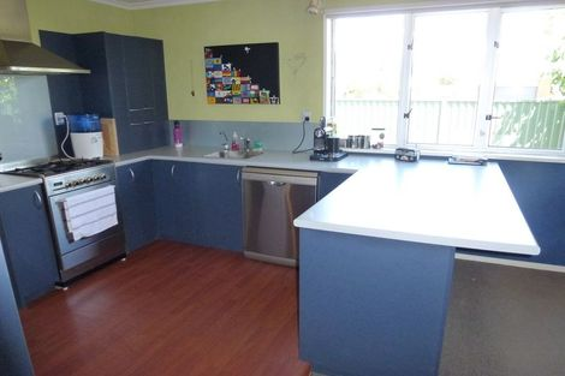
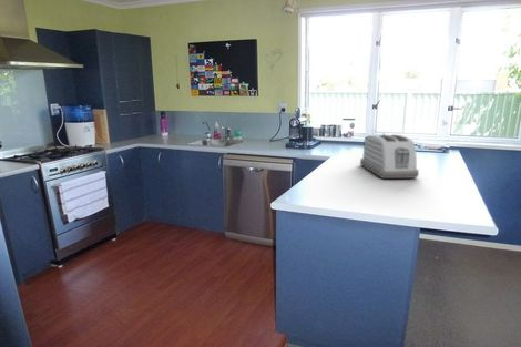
+ toaster (388, 154)
